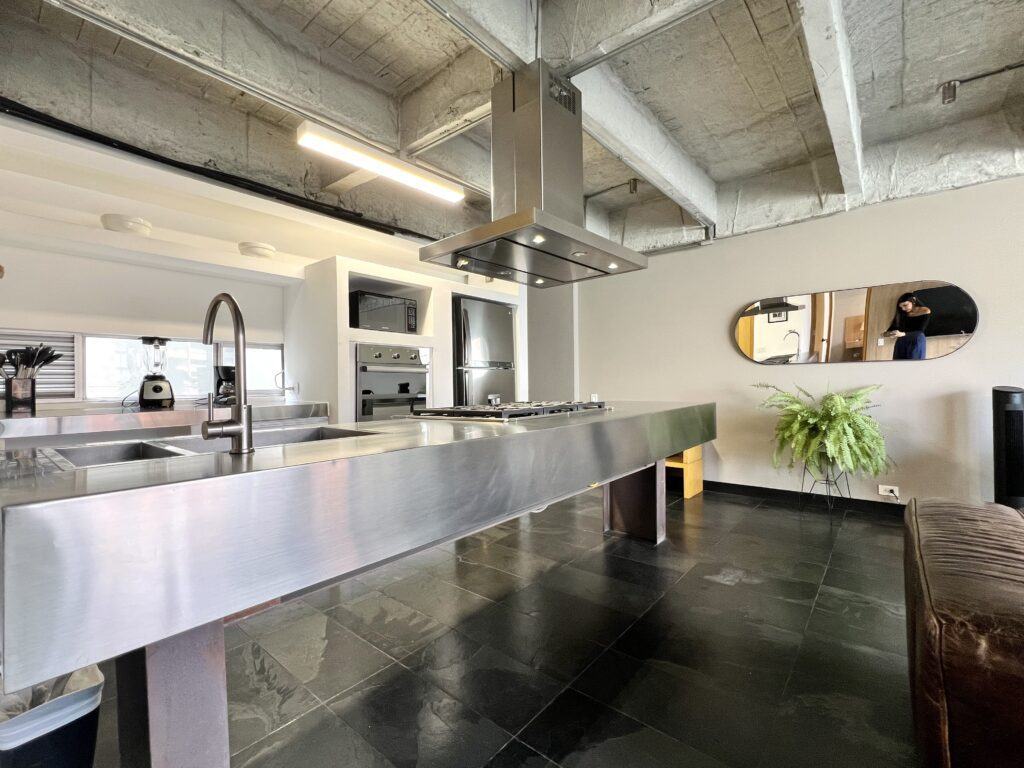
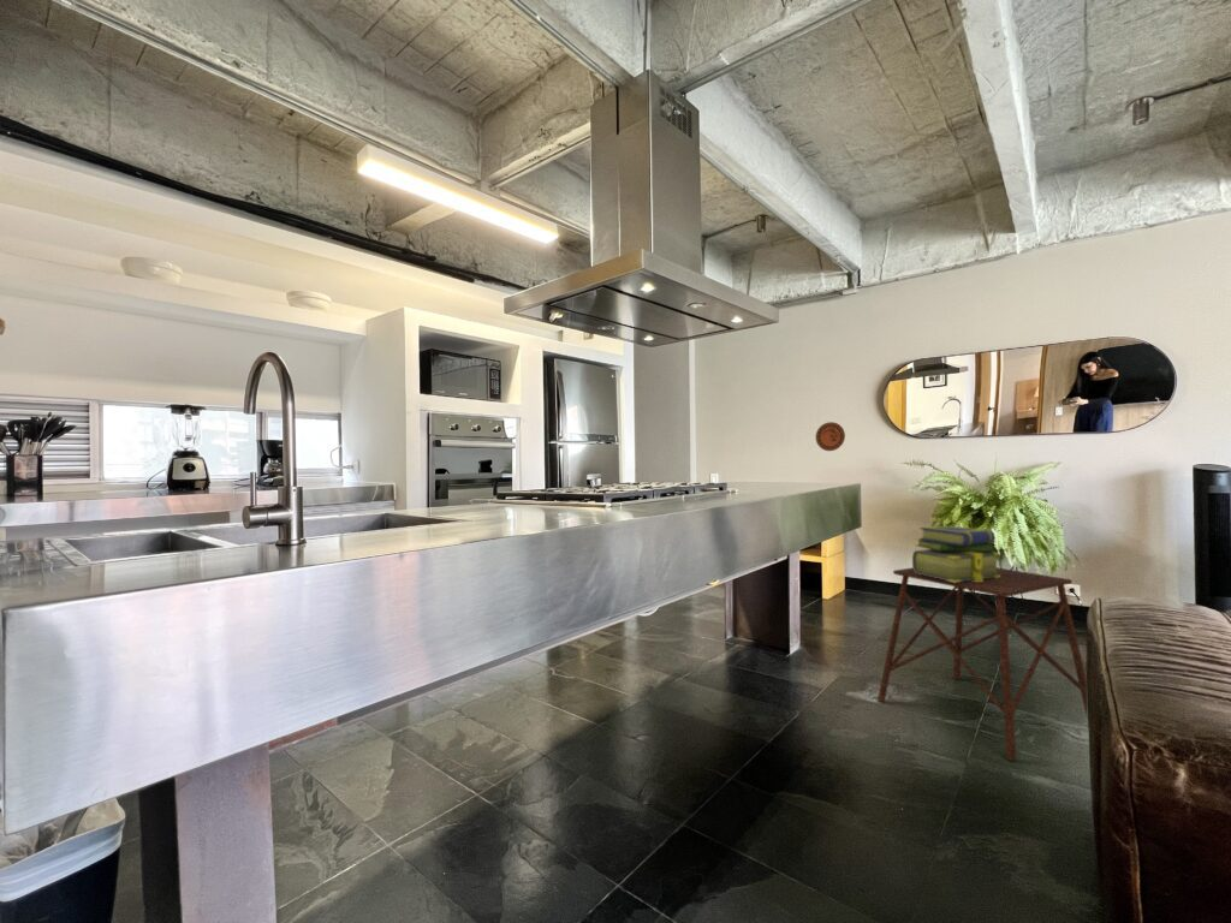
+ side table (981, 642)
+ stack of books (955, 550)
+ decorative plate (829, 436)
